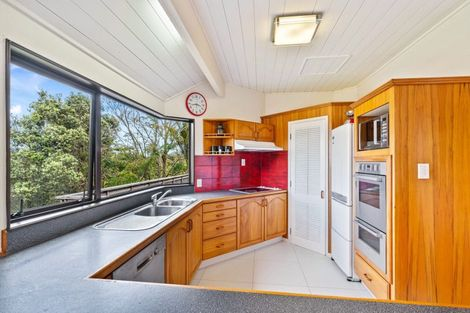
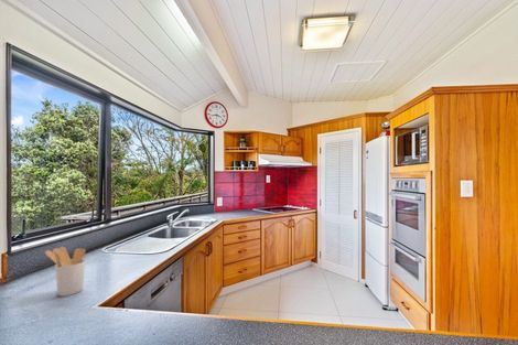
+ utensil holder (65, 269)
